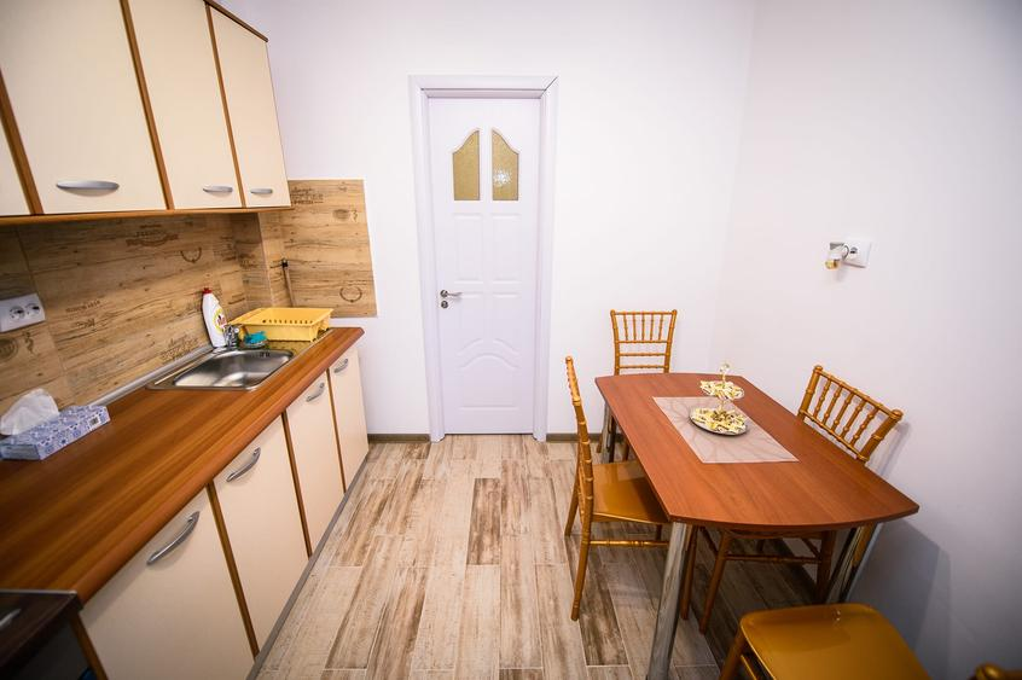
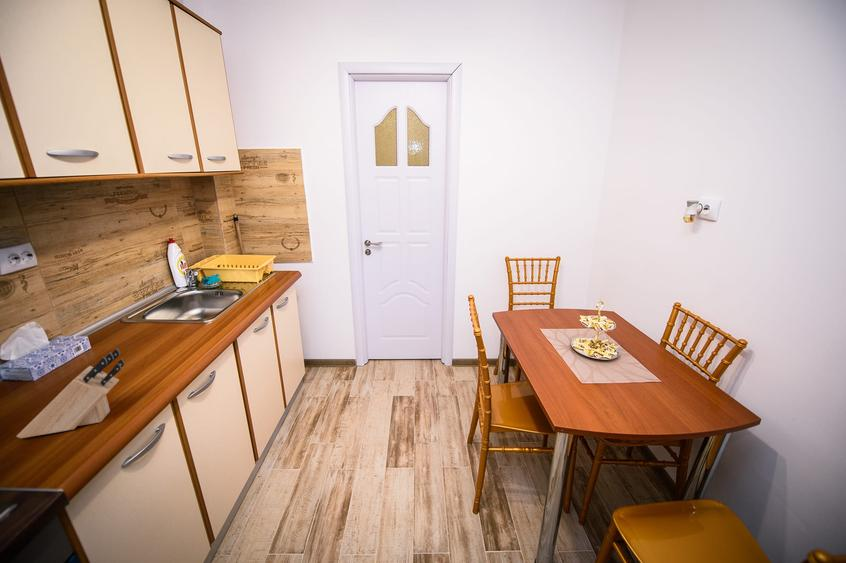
+ knife block (74, 389)
